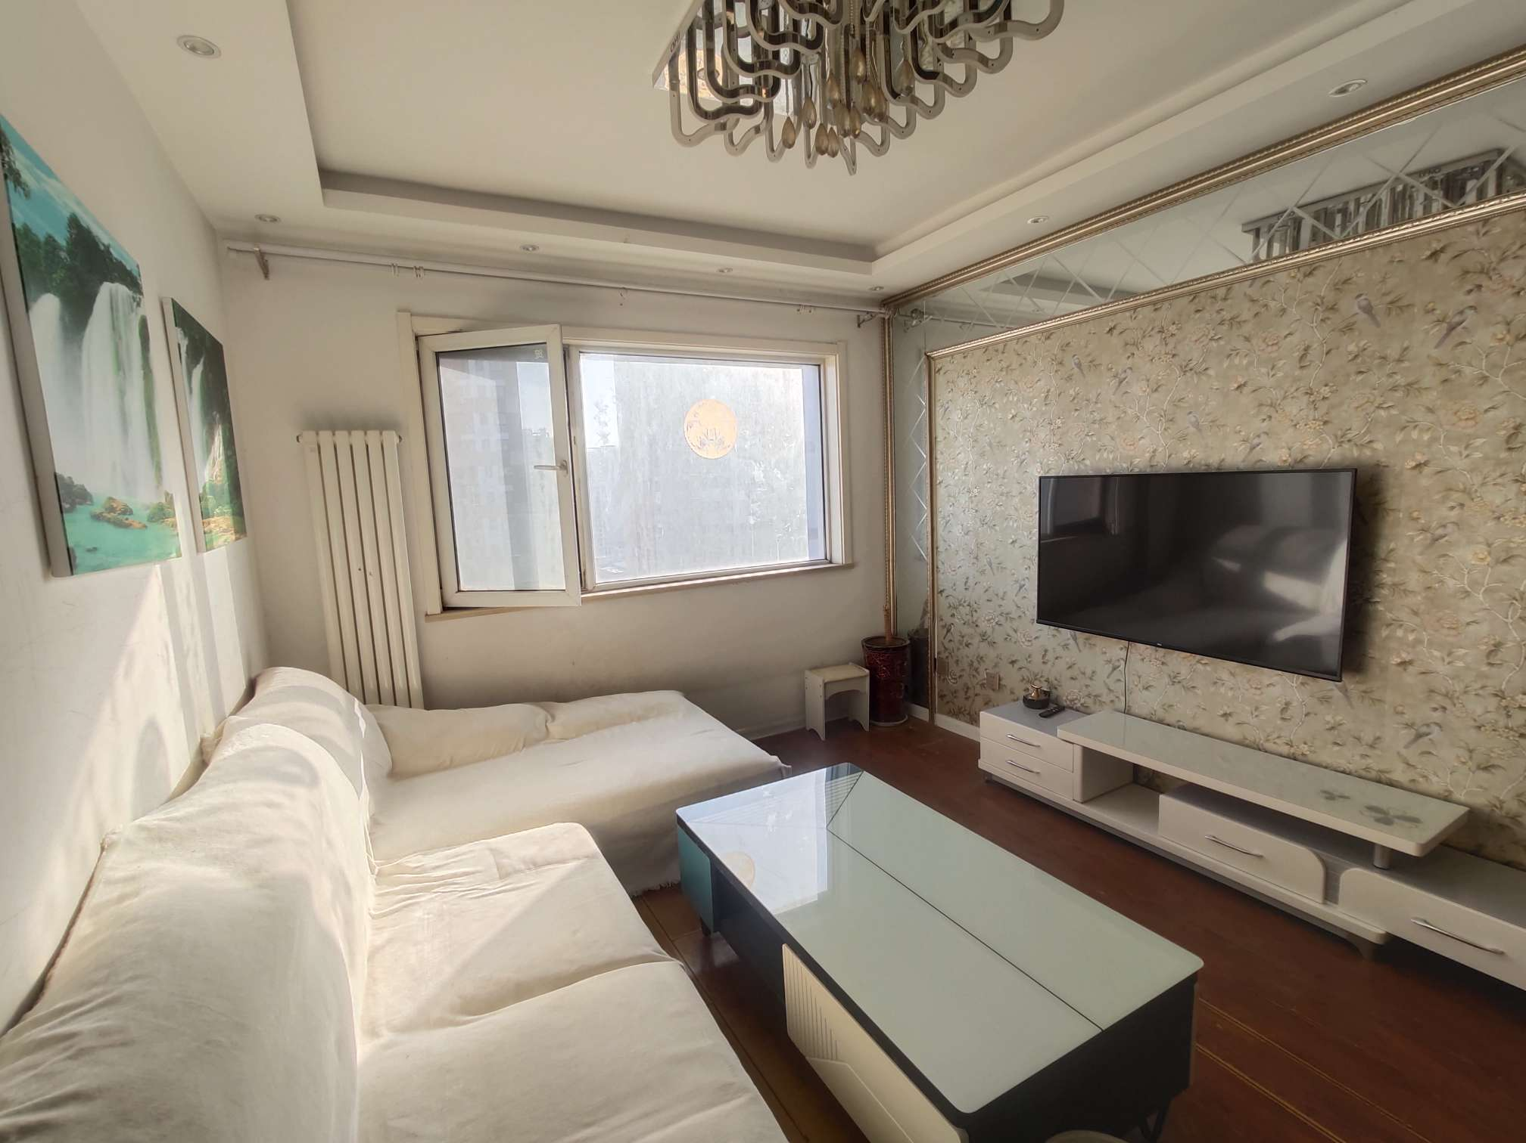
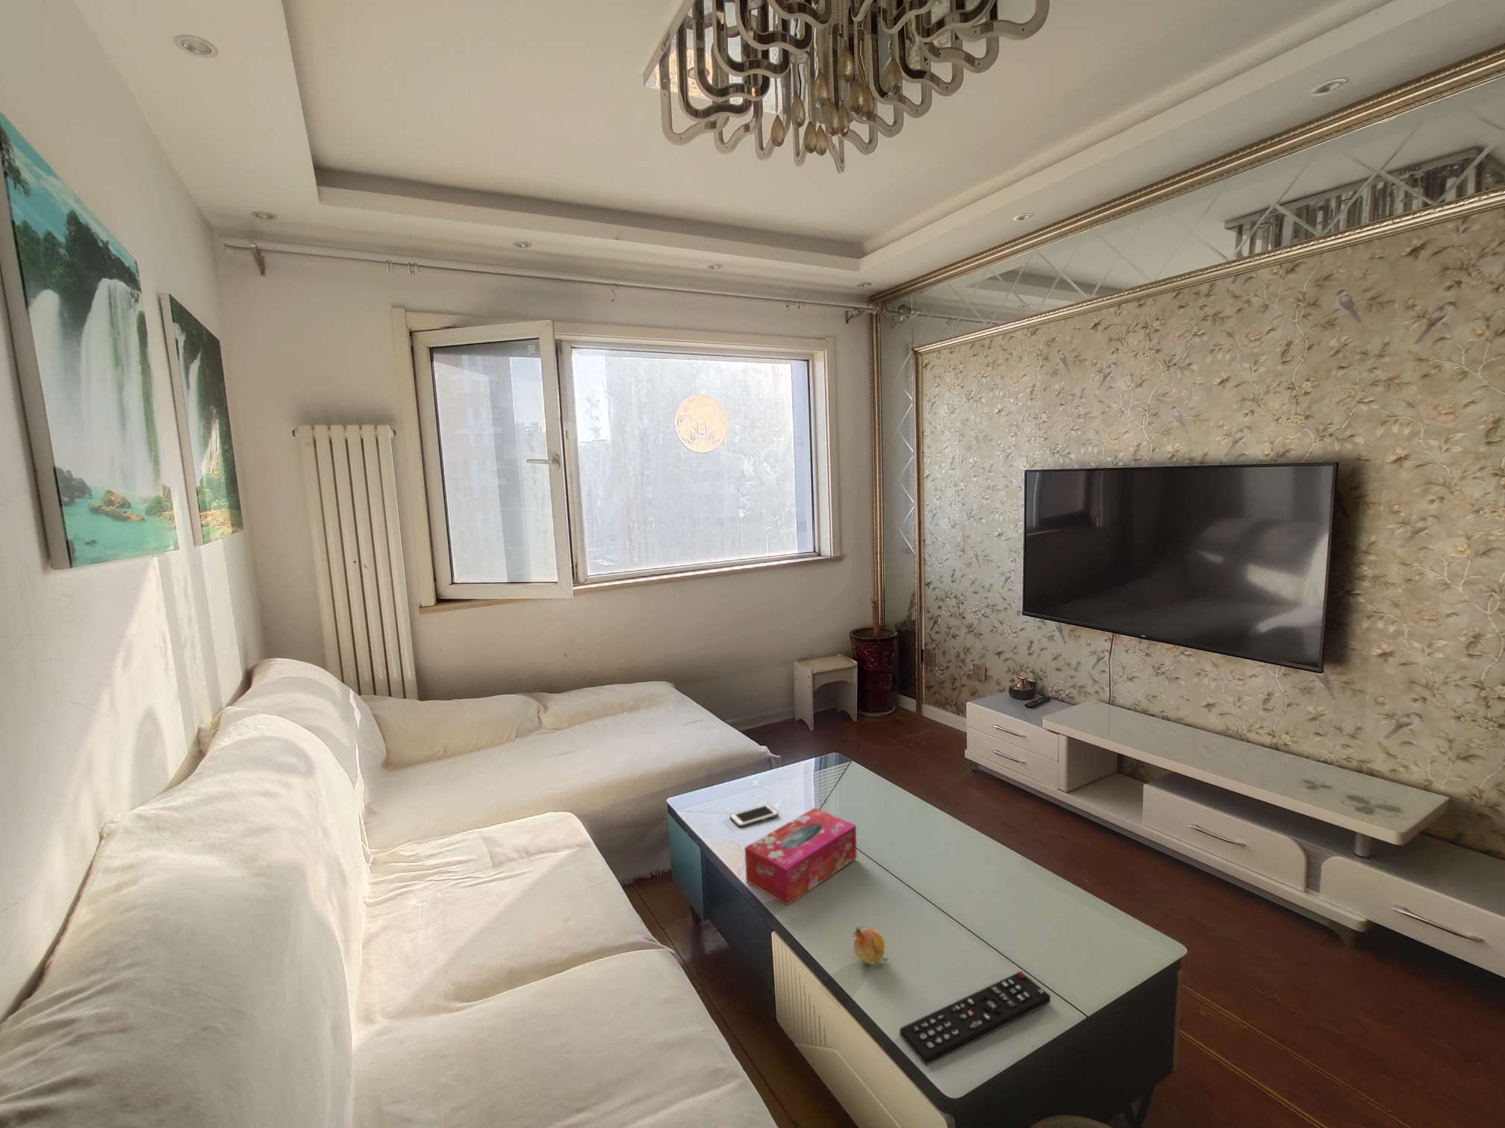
+ fruit (869, 943)
+ remote control (978, 1013)
+ tissue box (802, 853)
+ cell phone (754, 815)
